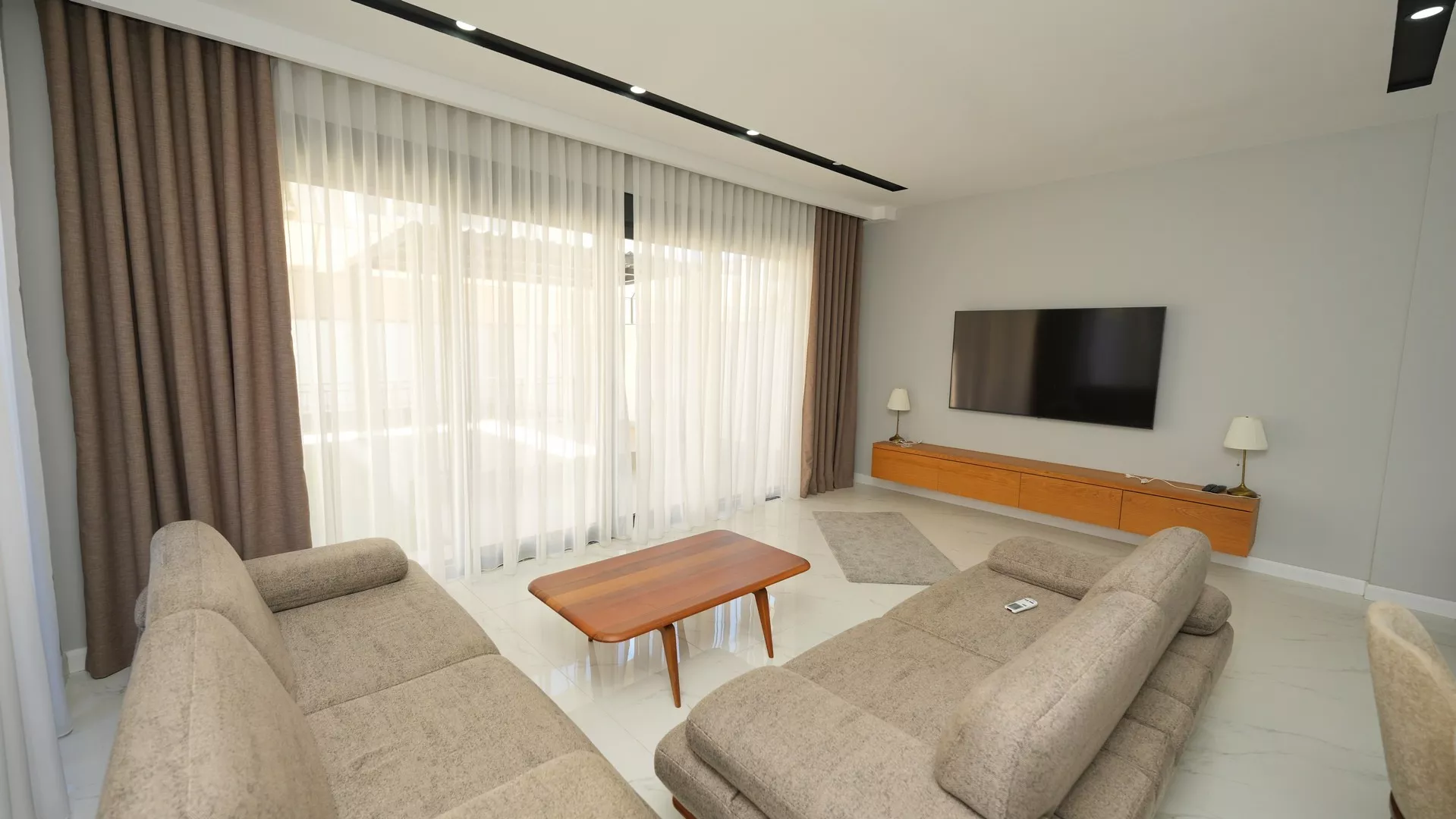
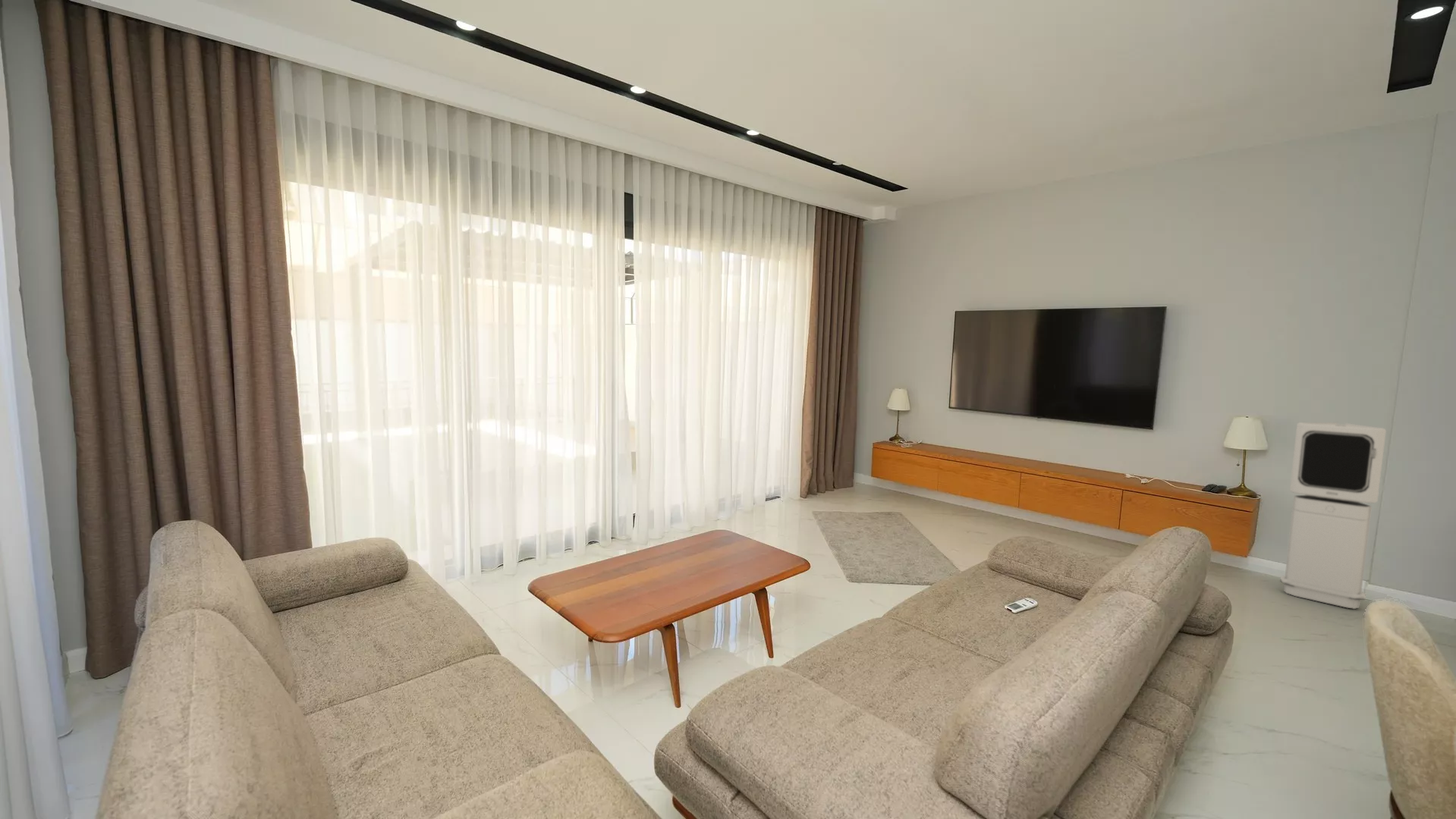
+ air purifier (1330, 510)
